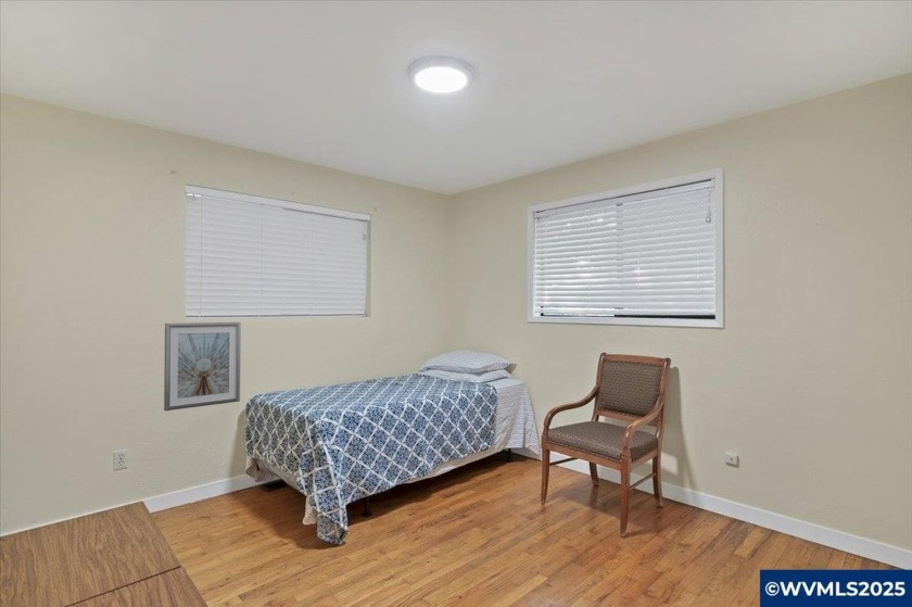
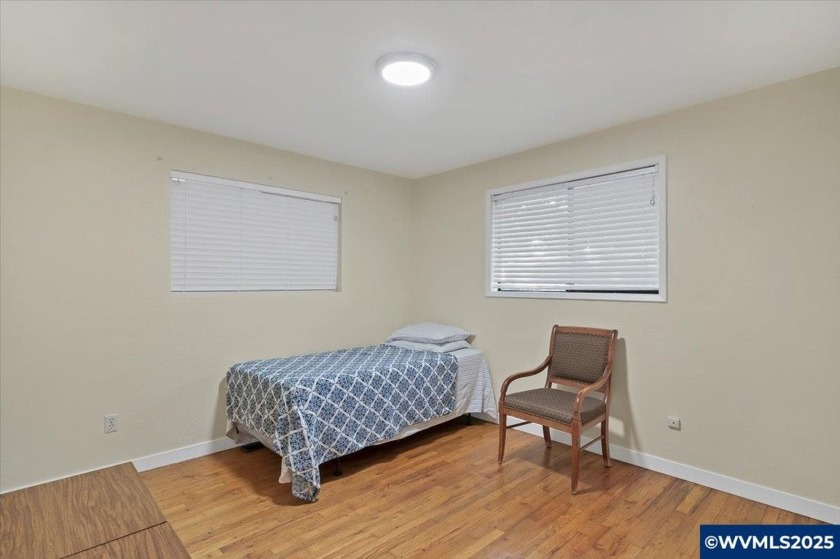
- picture frame (204, 364)
